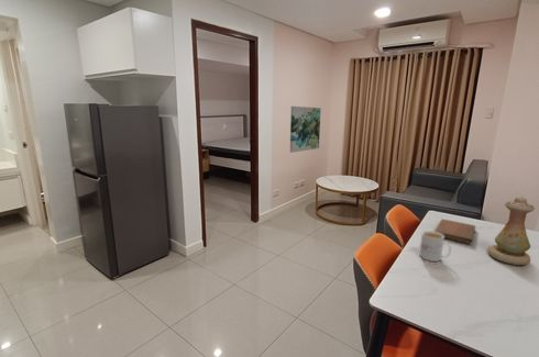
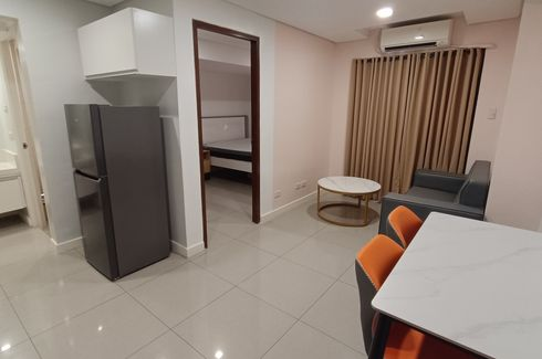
- mug (435, 247)
- notebook (454, 230)
- vase (514, 227)
- wall art (306, 129)
